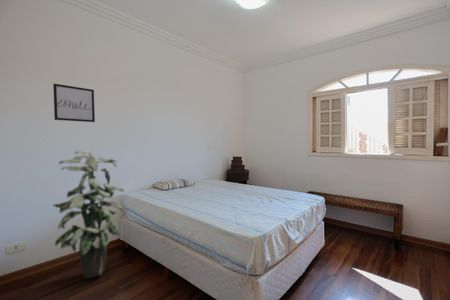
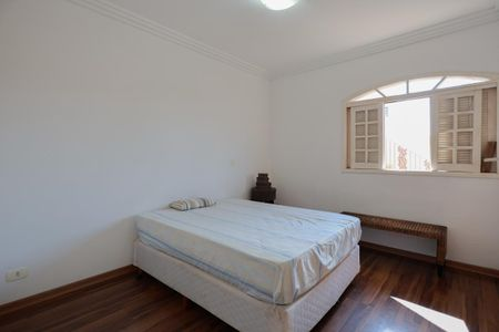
- wall art (75, 104)
- indoor plant (89, 211)
